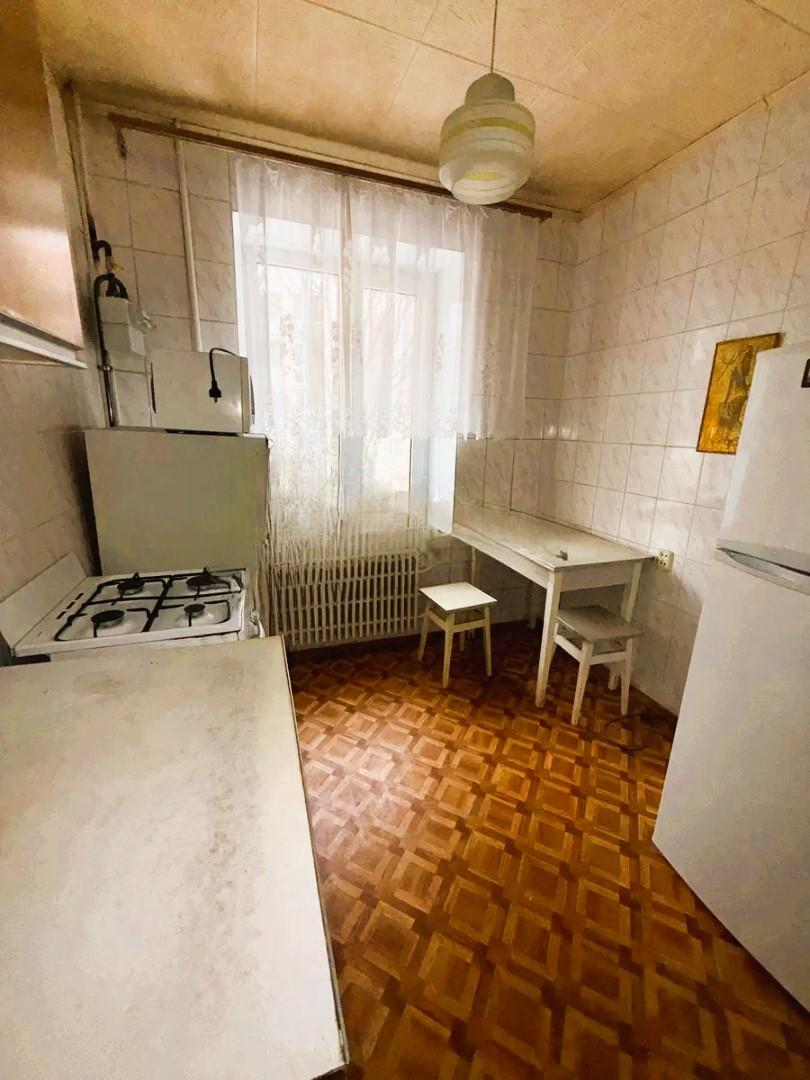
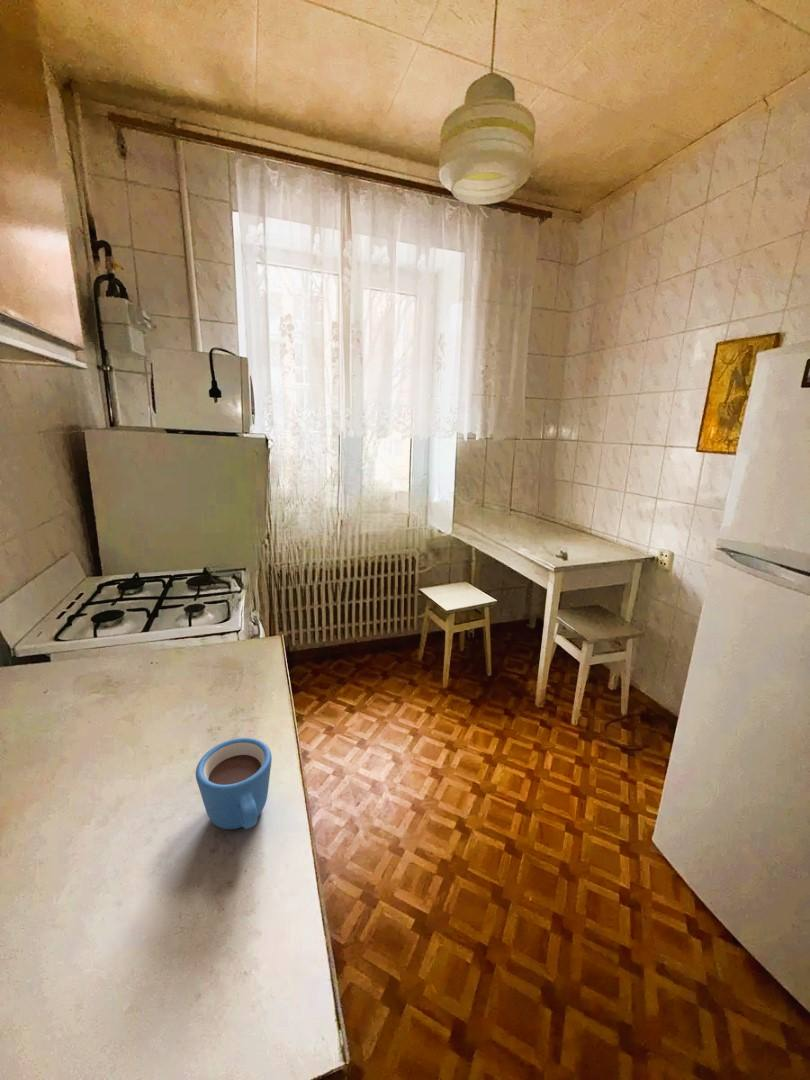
+ mug (239, 794)
